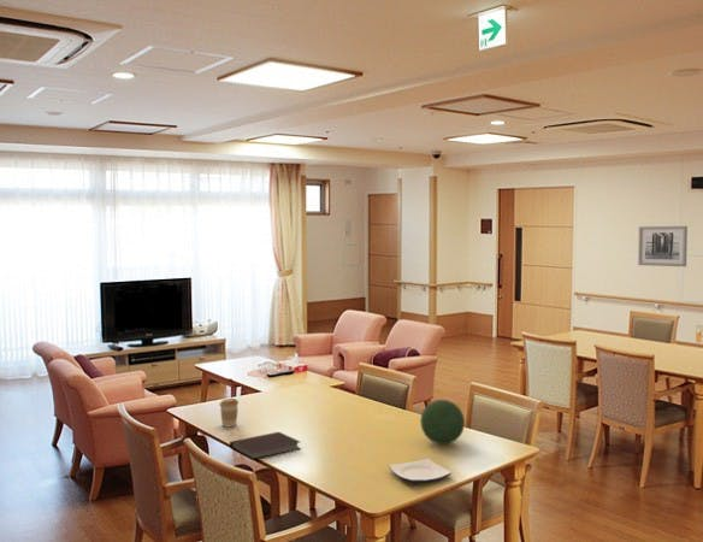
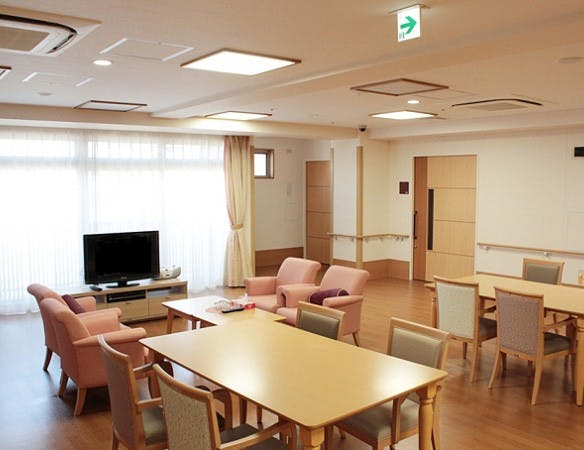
- wall art (661, 246)
- notebook (265, 444)
- decorative orb (442, 422)
- coffee cup (229, 412)
- plate (419, 471)
